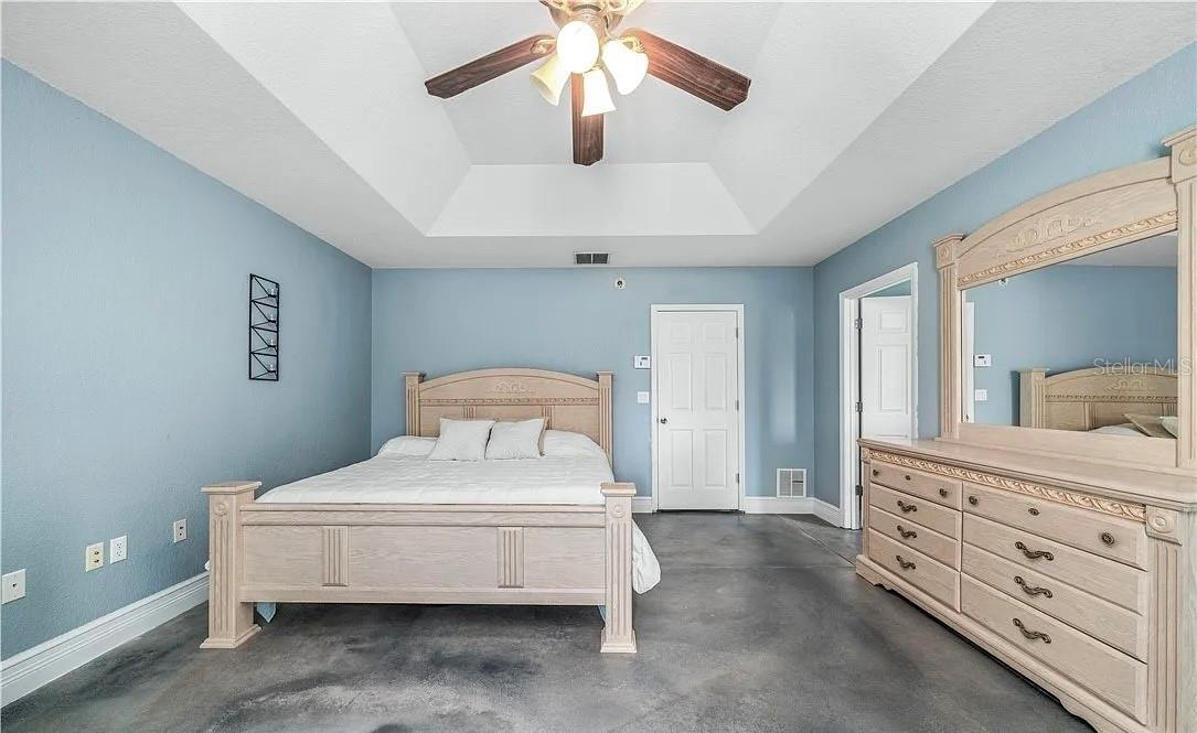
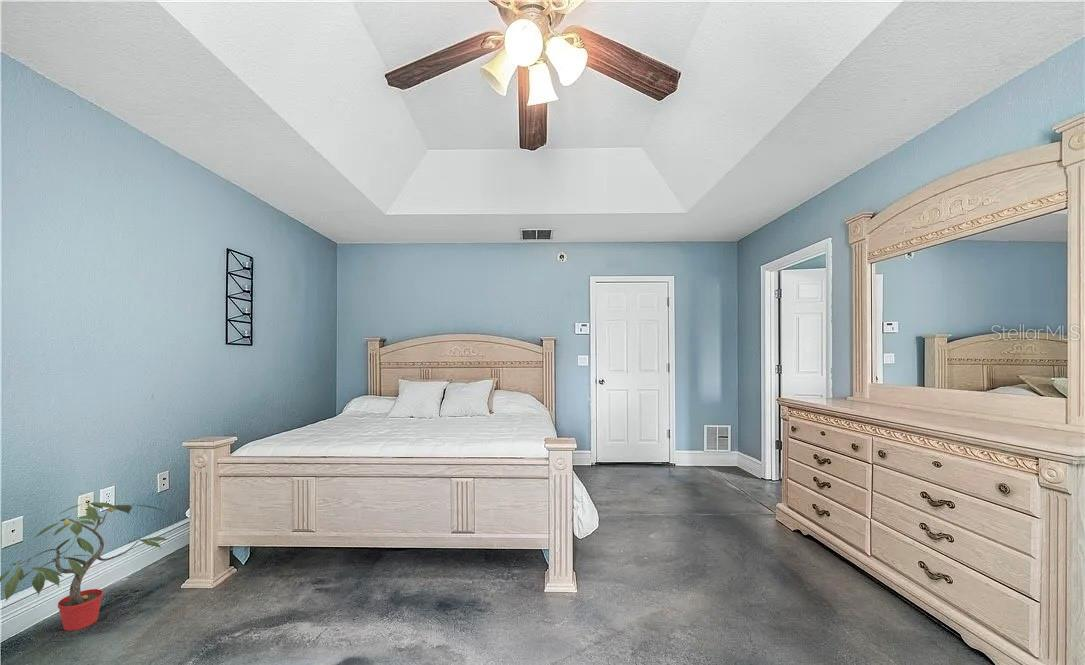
+ potted plant (90, 563)
